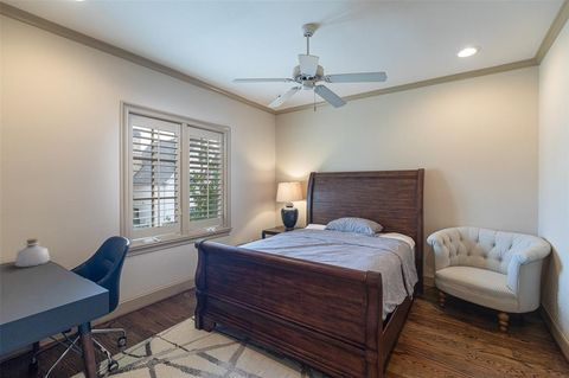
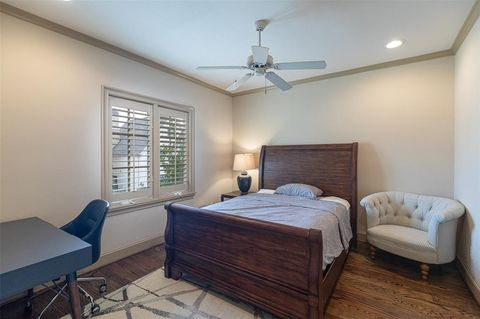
- bottle (32, 251)
